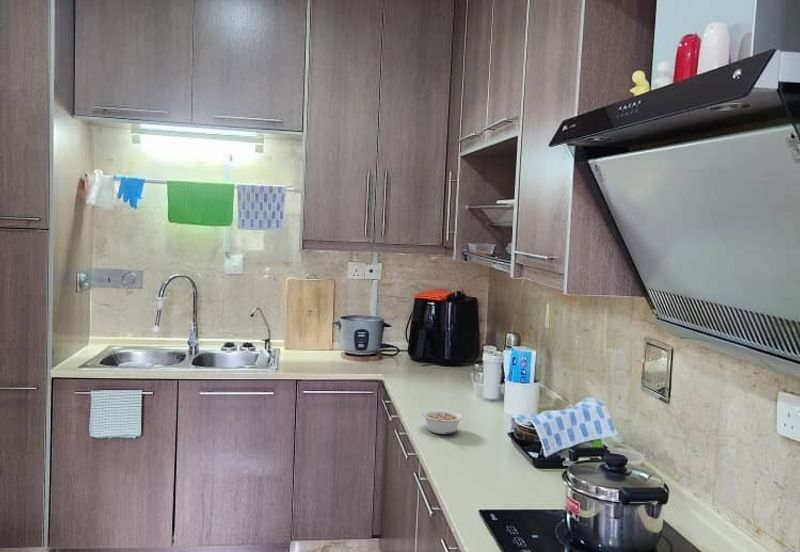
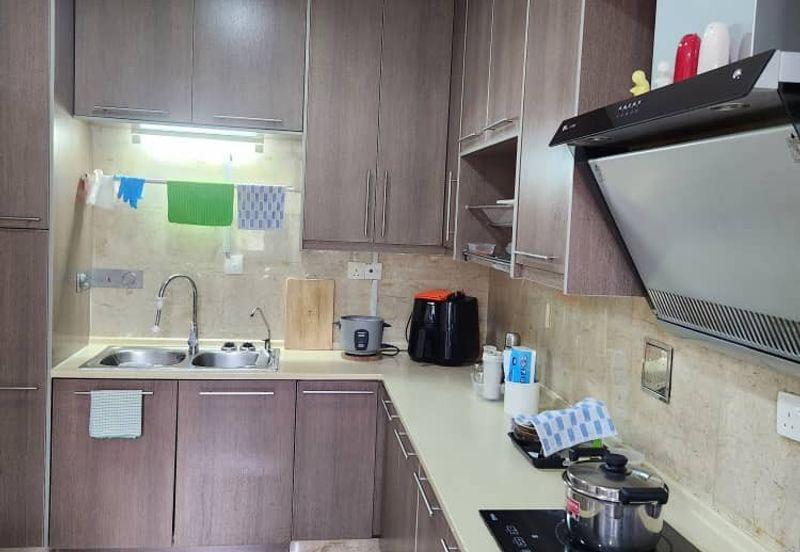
- legume (442, 421)
